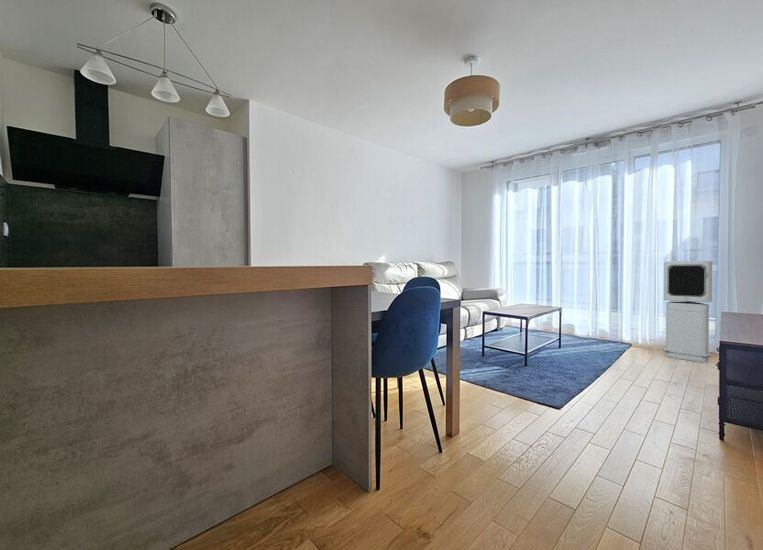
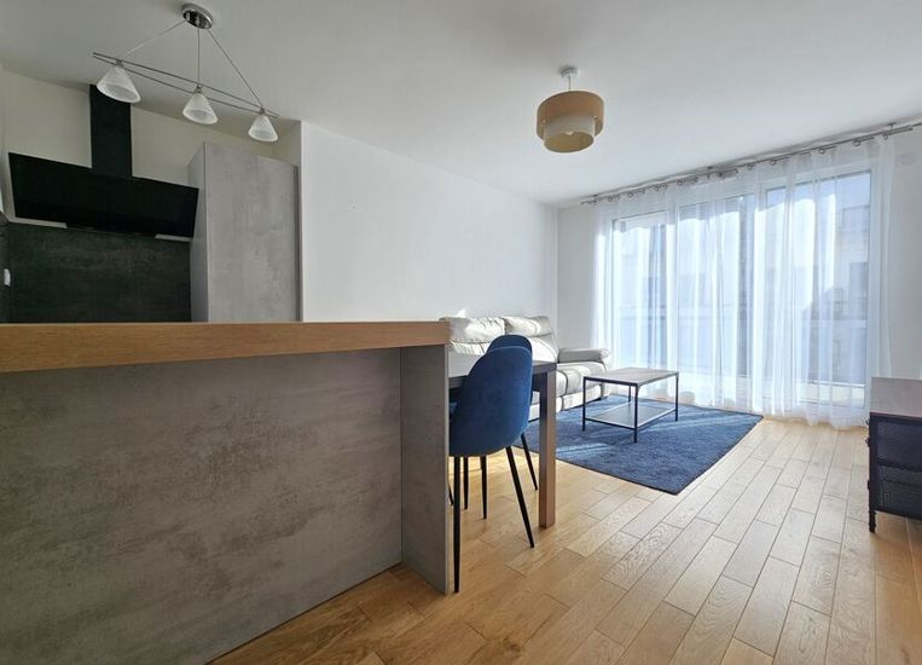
- air purifier (687, 309)
